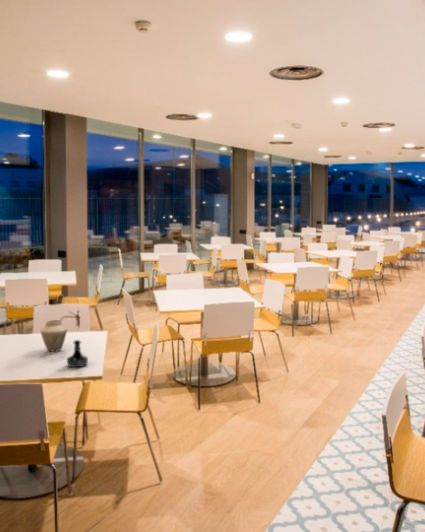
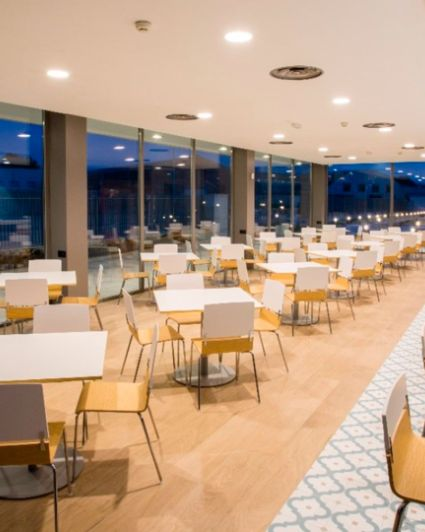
- vase (61, 329)
- tequila bottle (77, 352)
